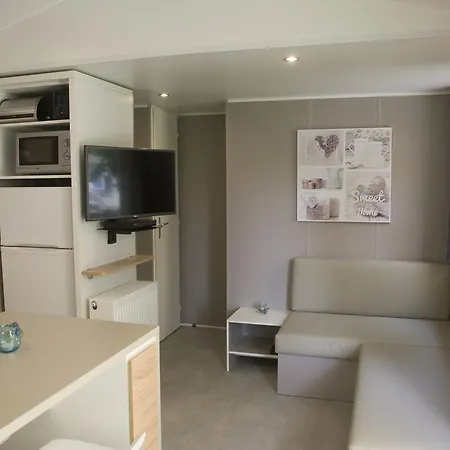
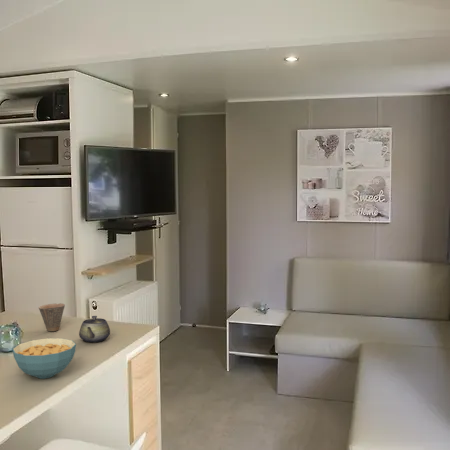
+ cup (52, 317)
+ teapot (94, 328)
+ cereal bowl (45, 360)
